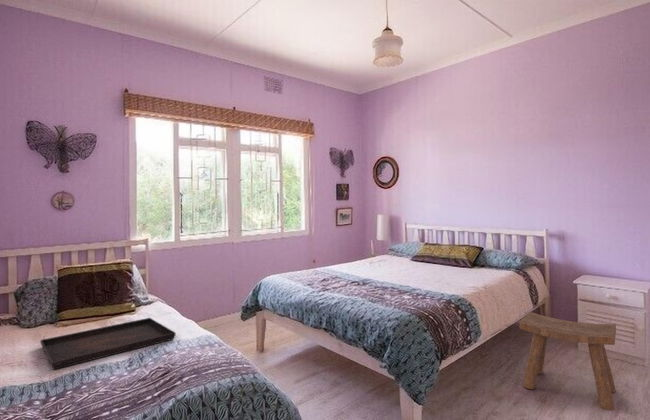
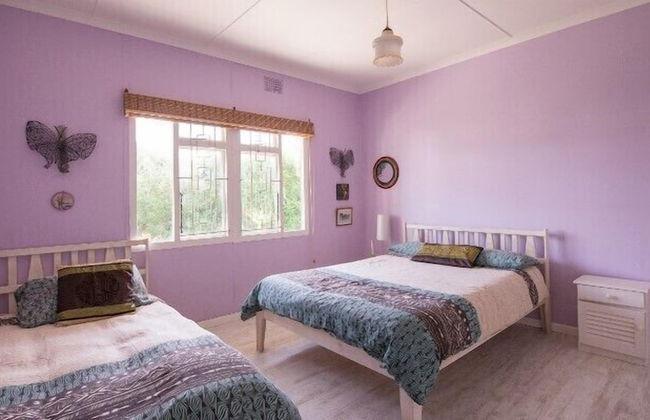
- stool (572, 341)
- serving tray (109, 339)
